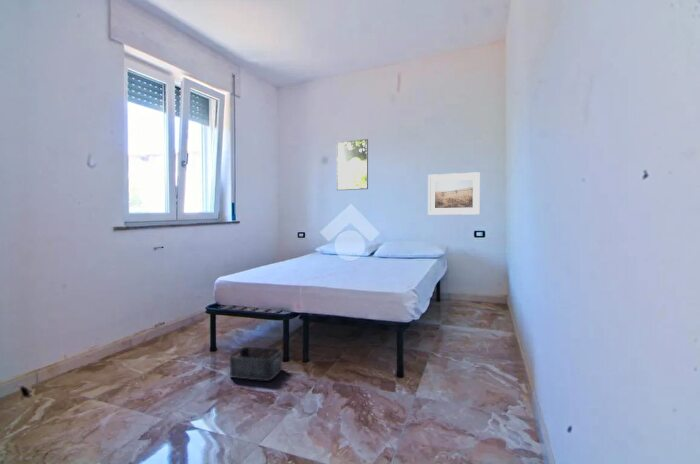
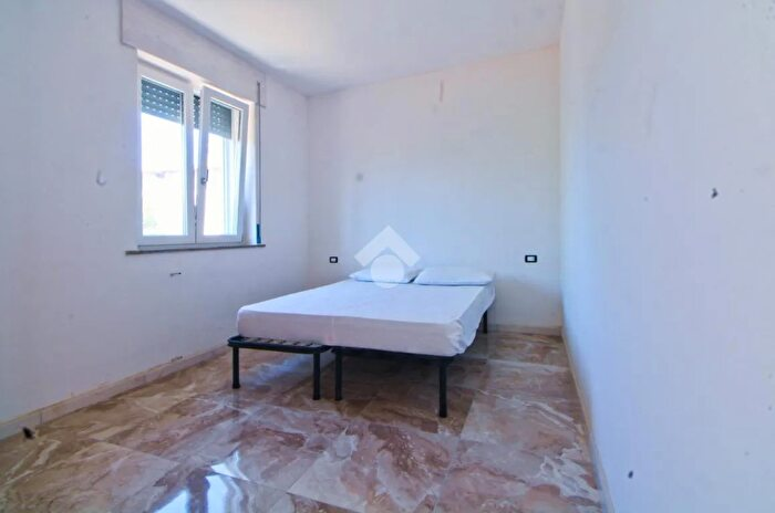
- storage bin (256, 362)
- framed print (453, 194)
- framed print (352, 165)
